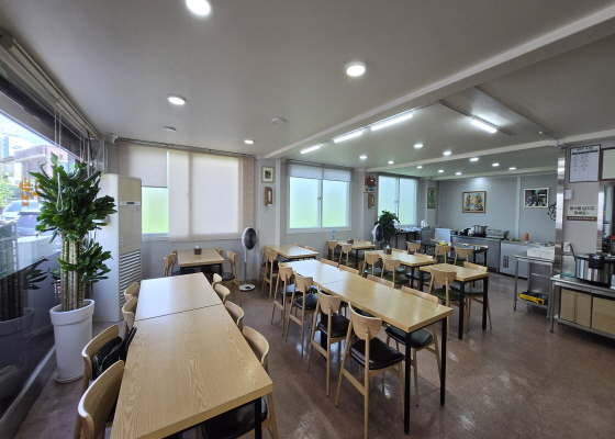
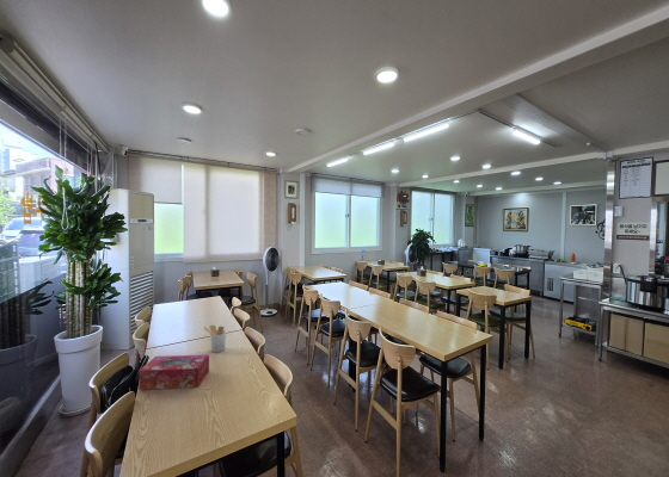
+ tissue box (176, 371)
+ utensil holder (214, 337)
